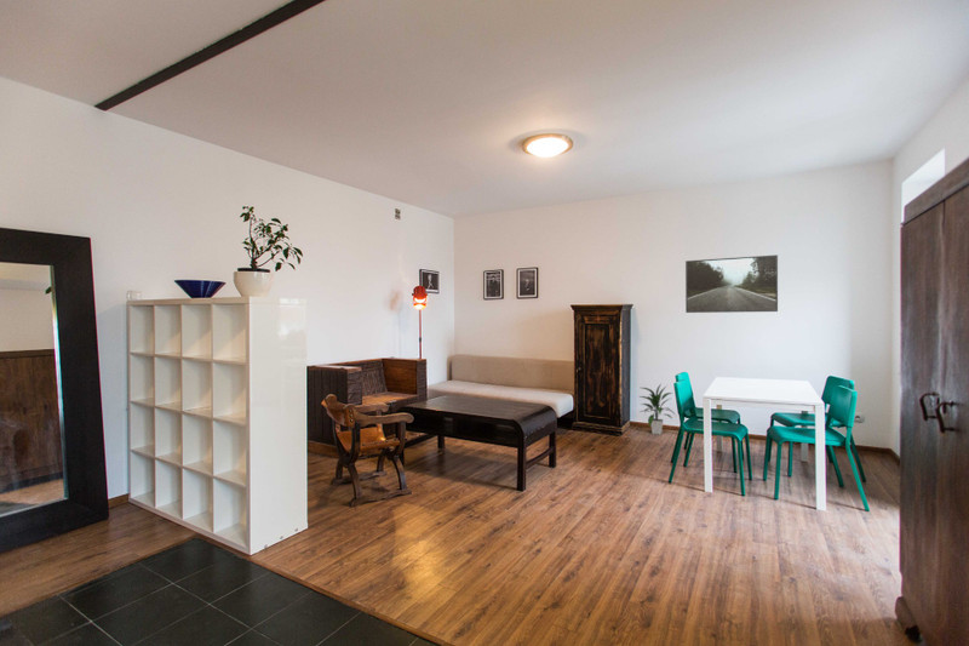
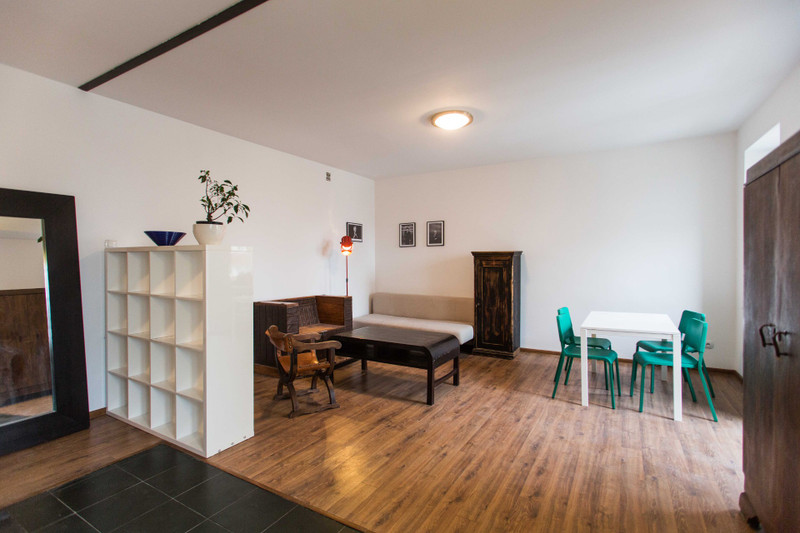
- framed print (729, 285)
- indoor plant (655, 407)
